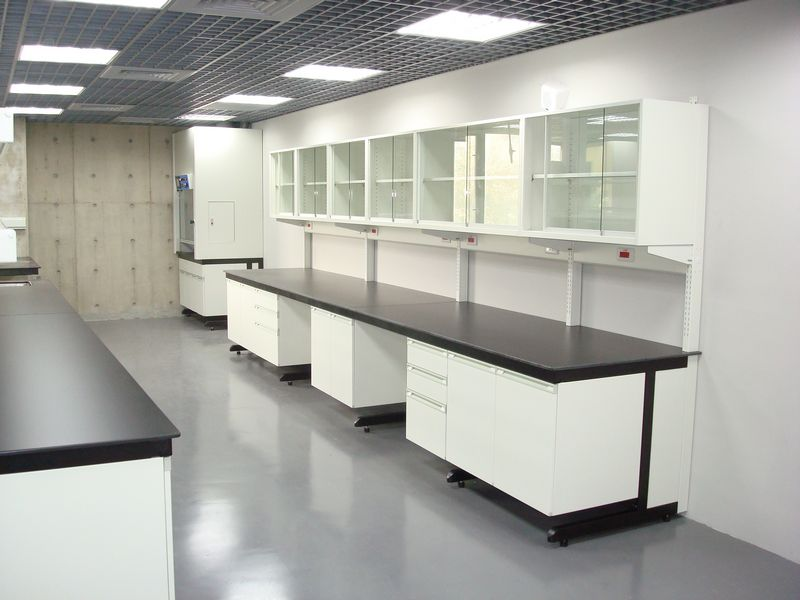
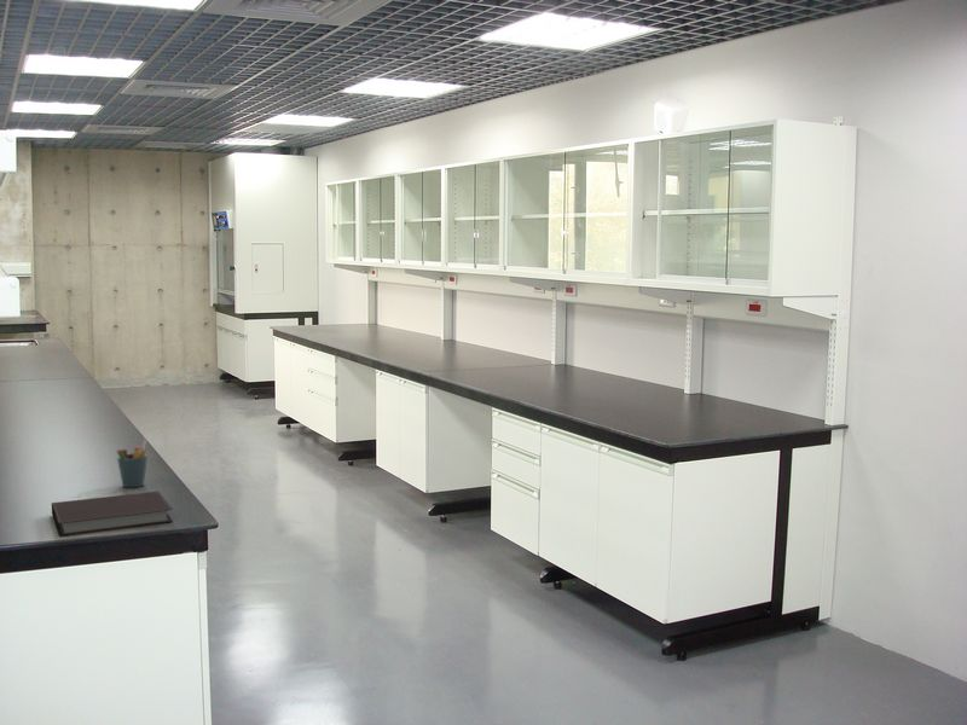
+ pen holder (132, 463)
+ notebook (111, 511)
